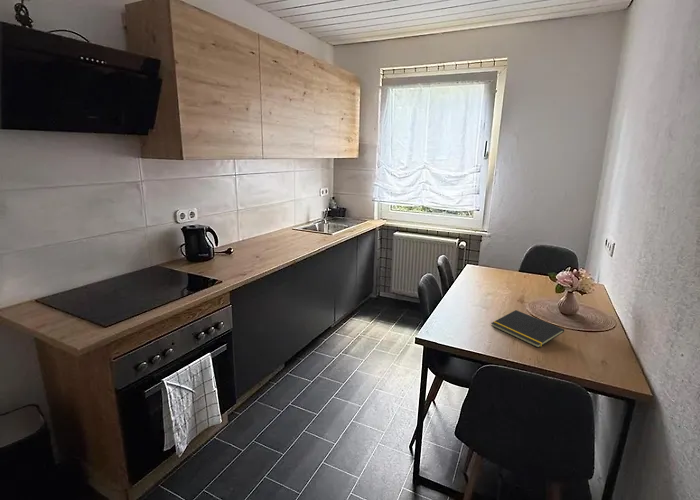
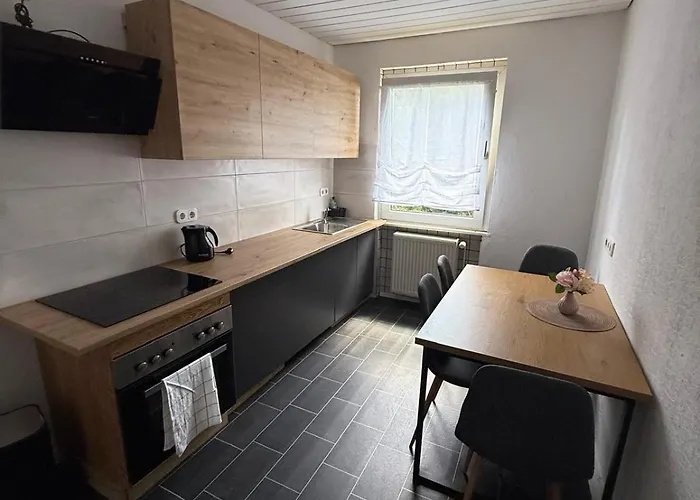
- notepad (526, 327)
